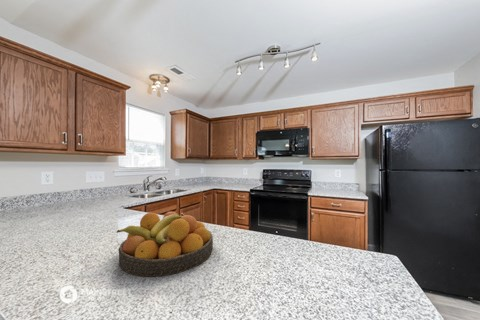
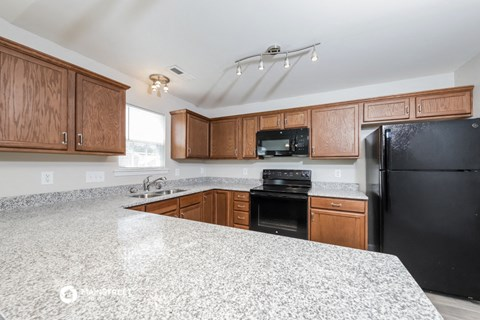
- fruit bowl (169, 233)
